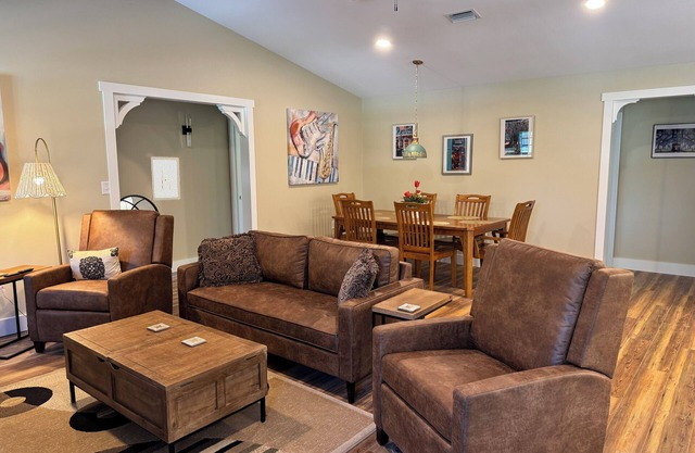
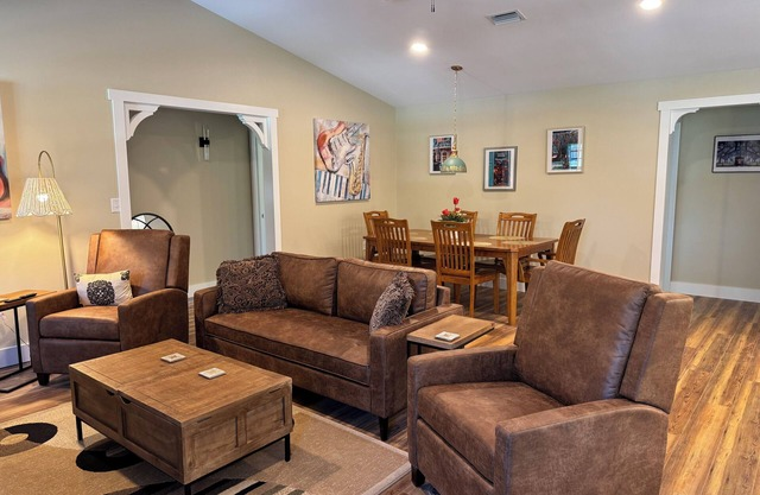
- wall art (165, 178)
